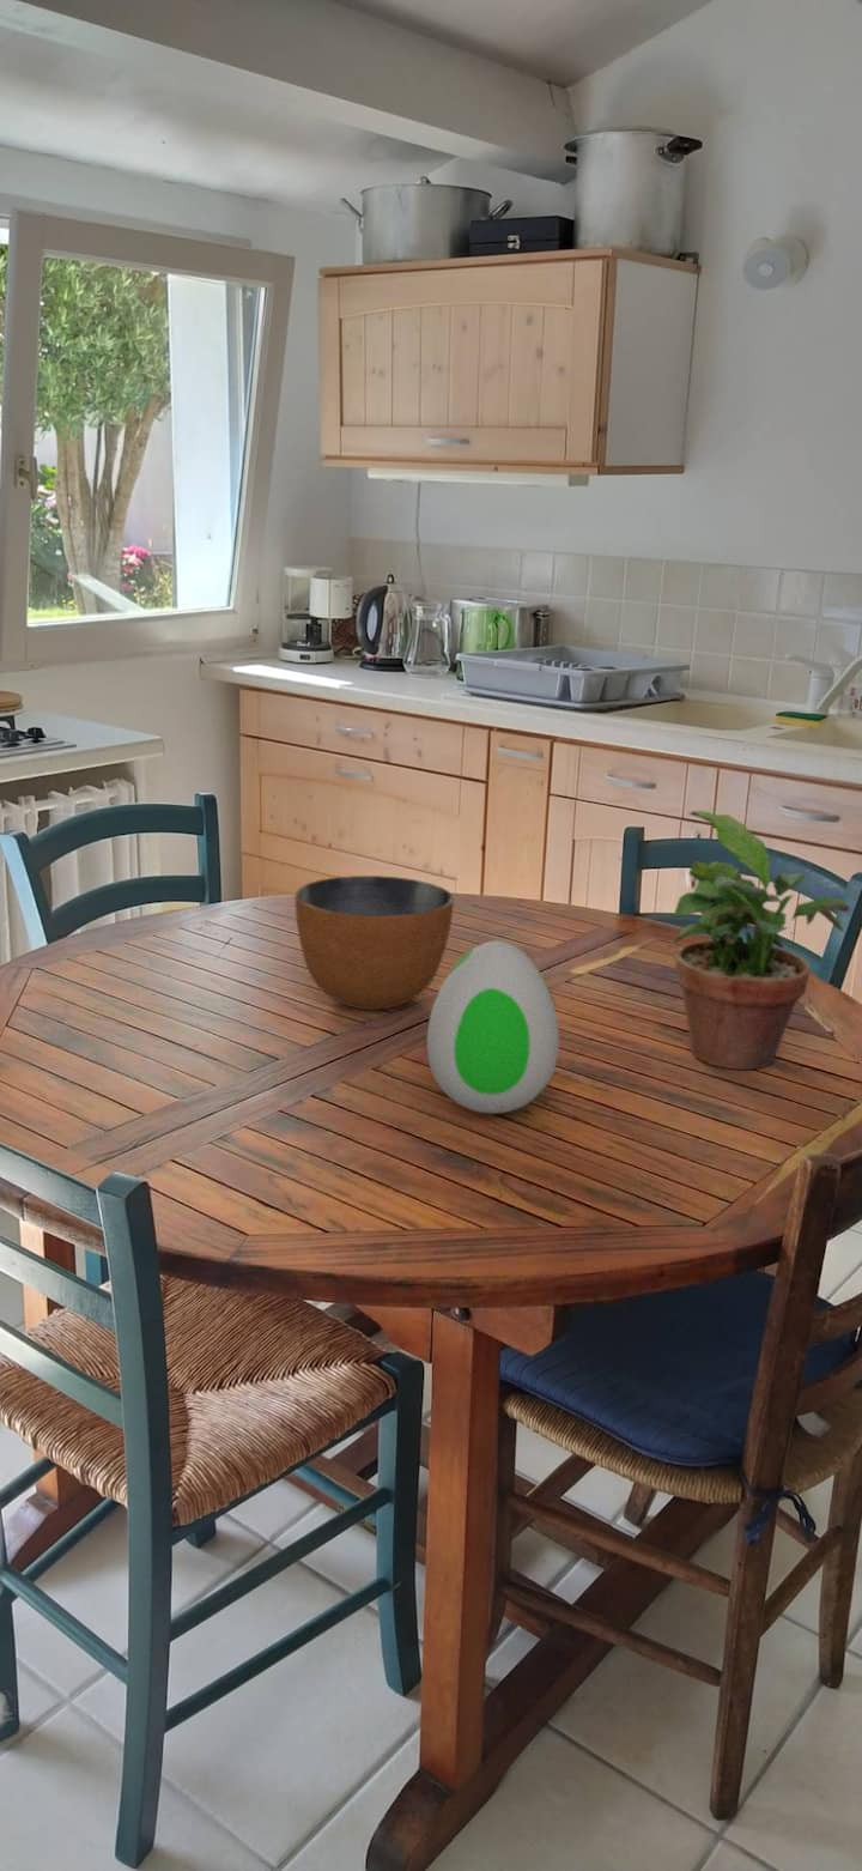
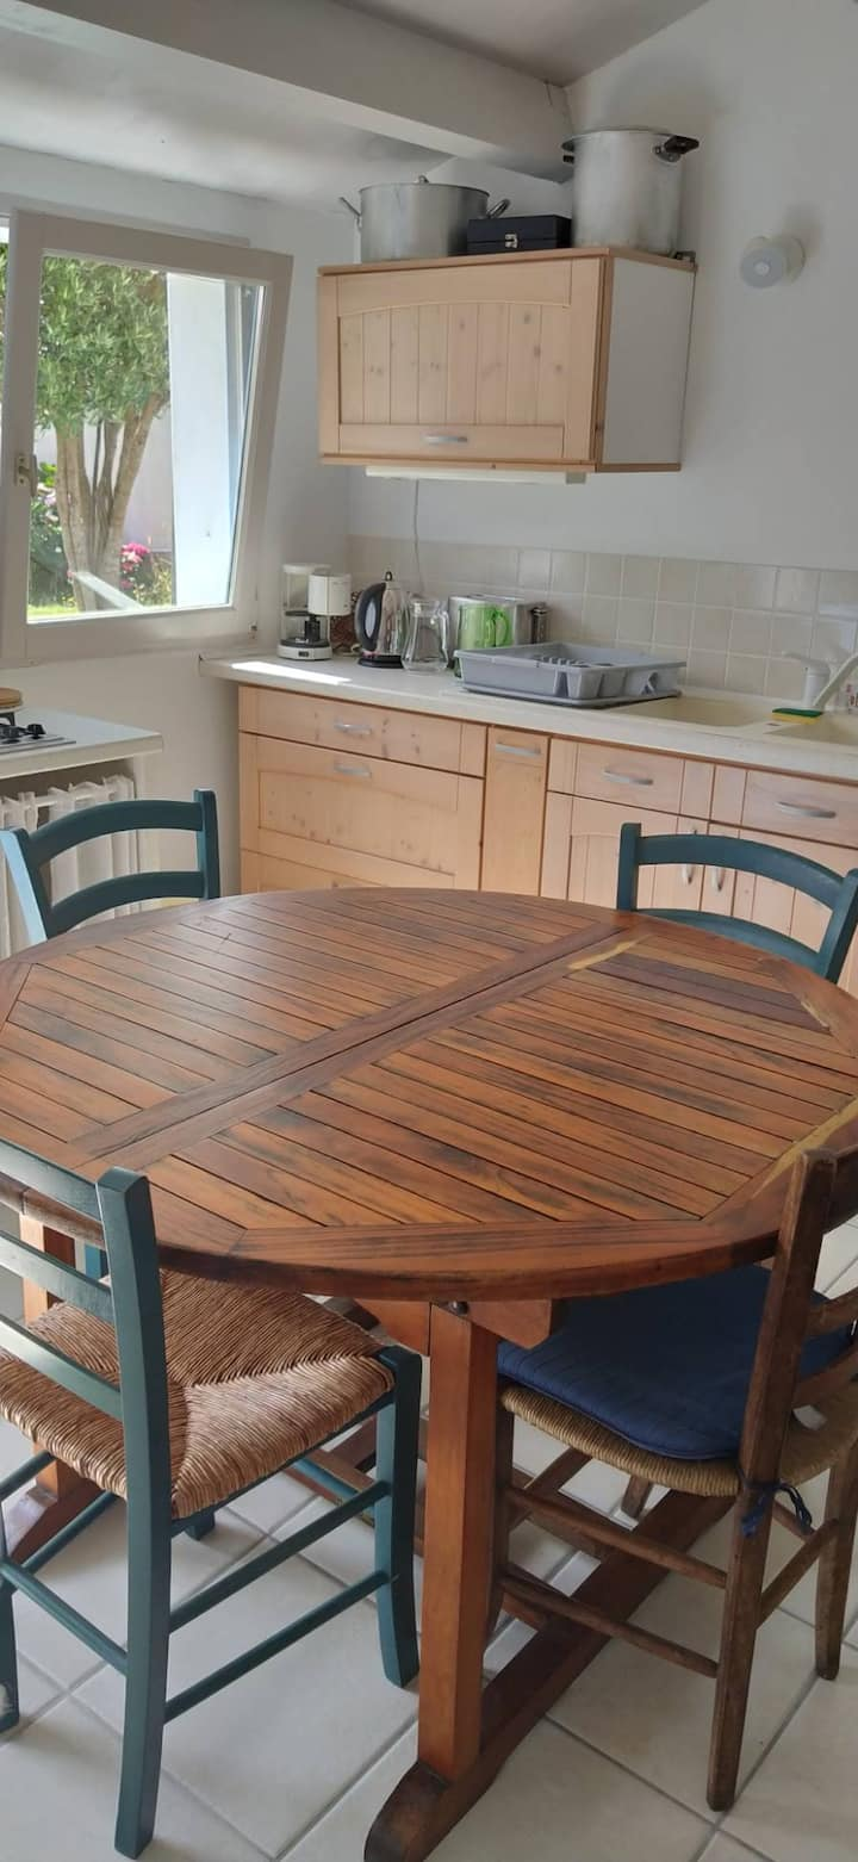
- potted plant (764, 947)
- bowl (372, 947)
- decorative egg (493, 1025)
